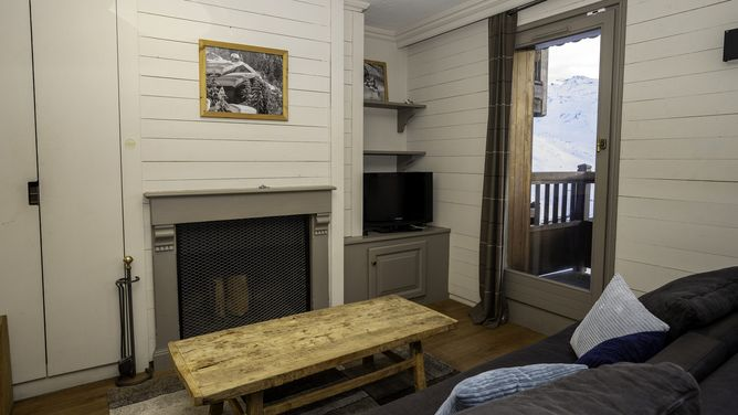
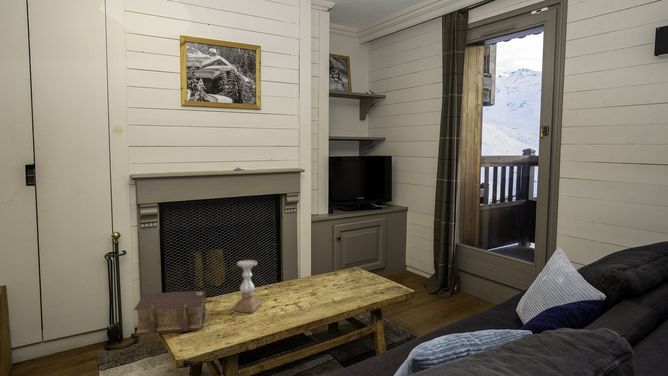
+ candle holder (247, 285)
+ bible (172, 310)
